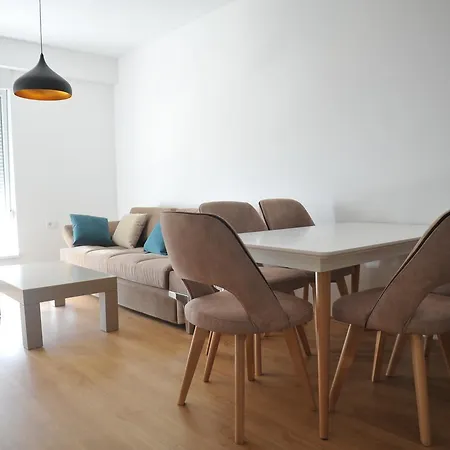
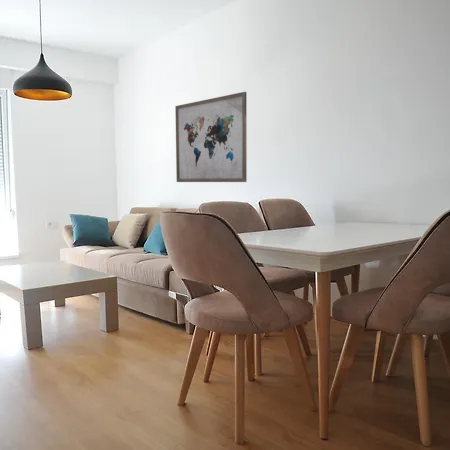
+ wall art (208, 141)
